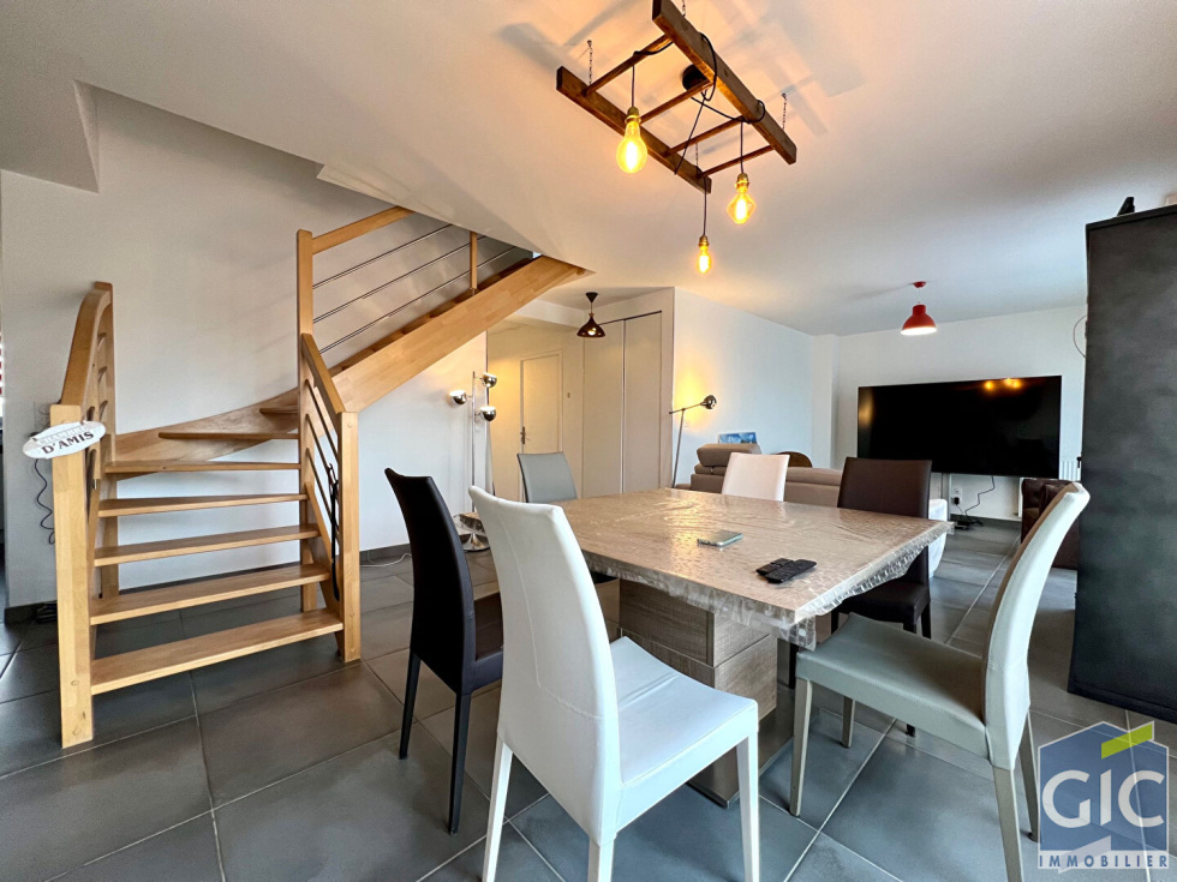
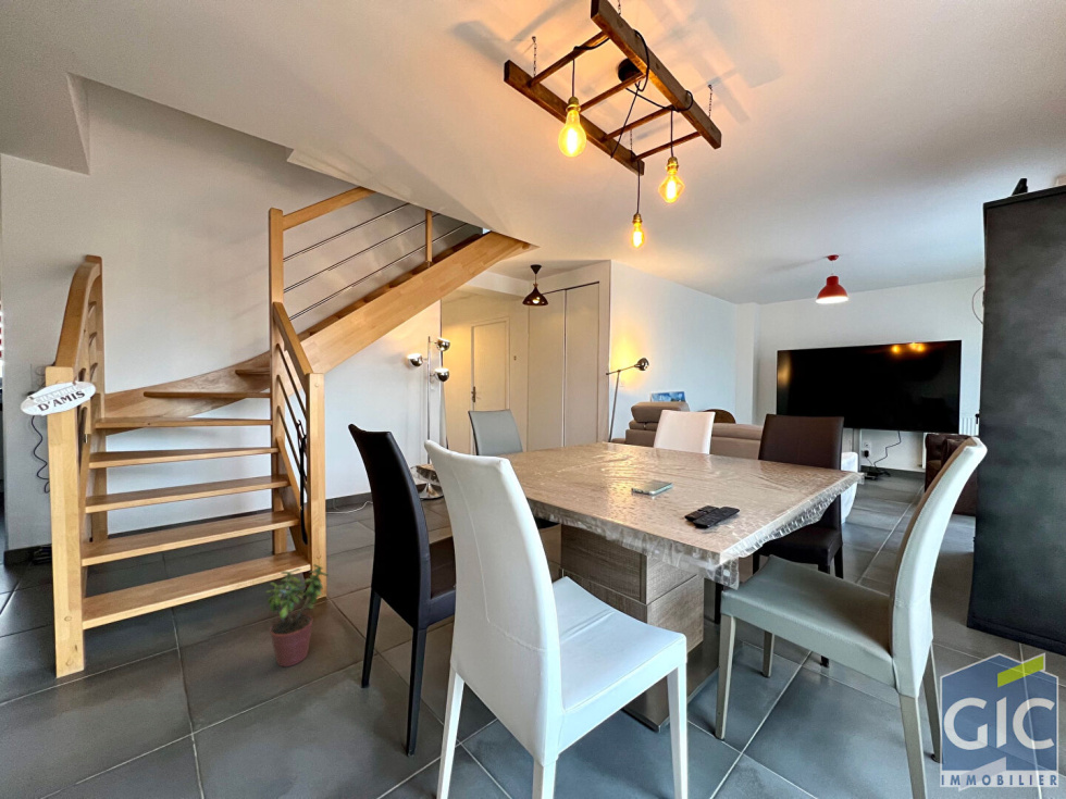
+ potted plant (294, 615)
